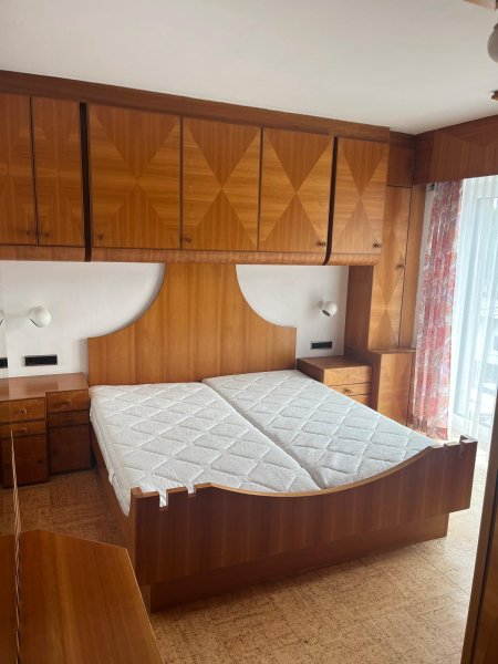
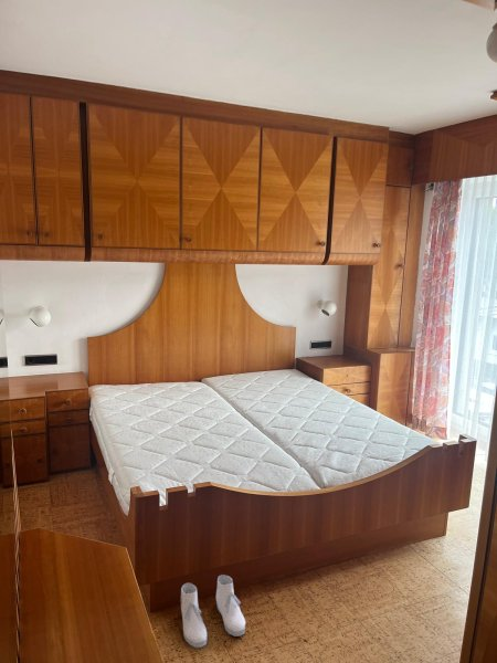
+ boots (218, 608)
